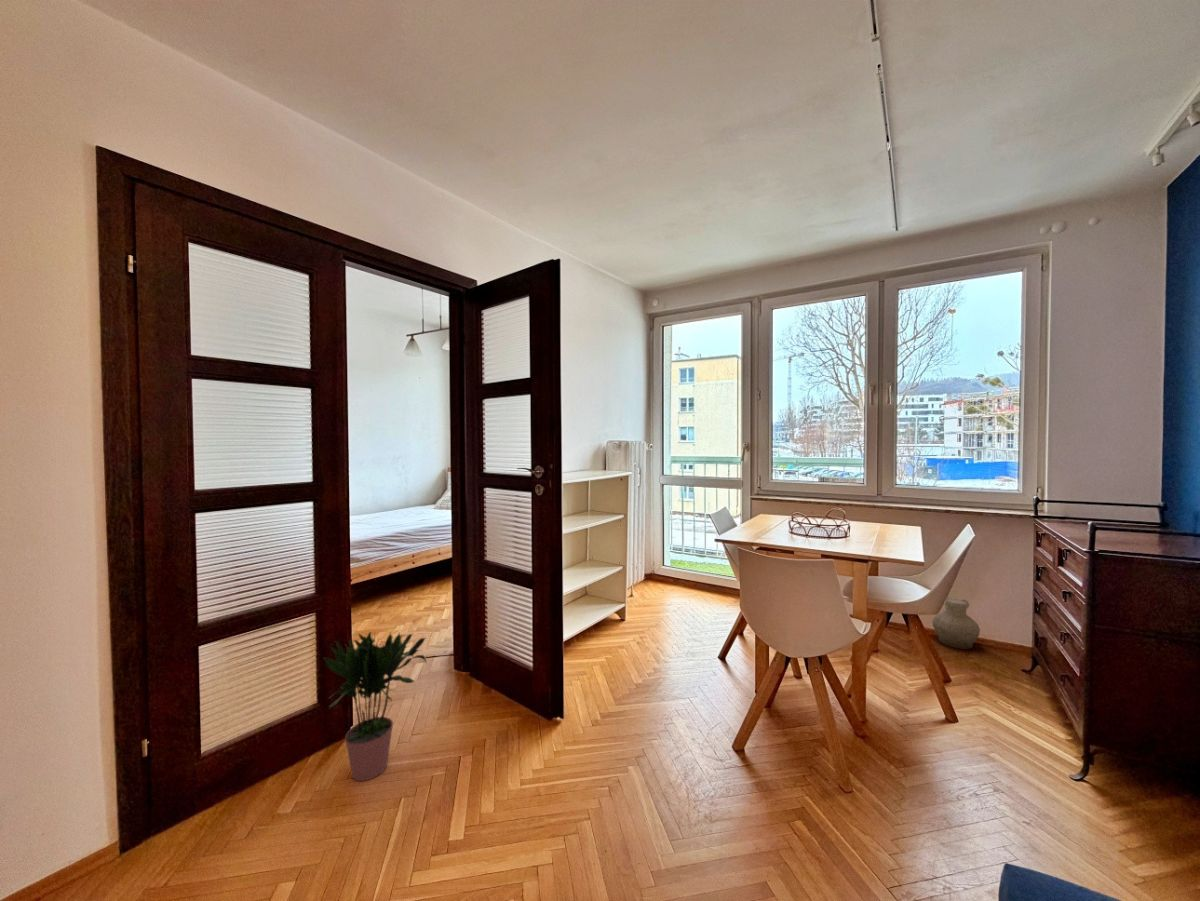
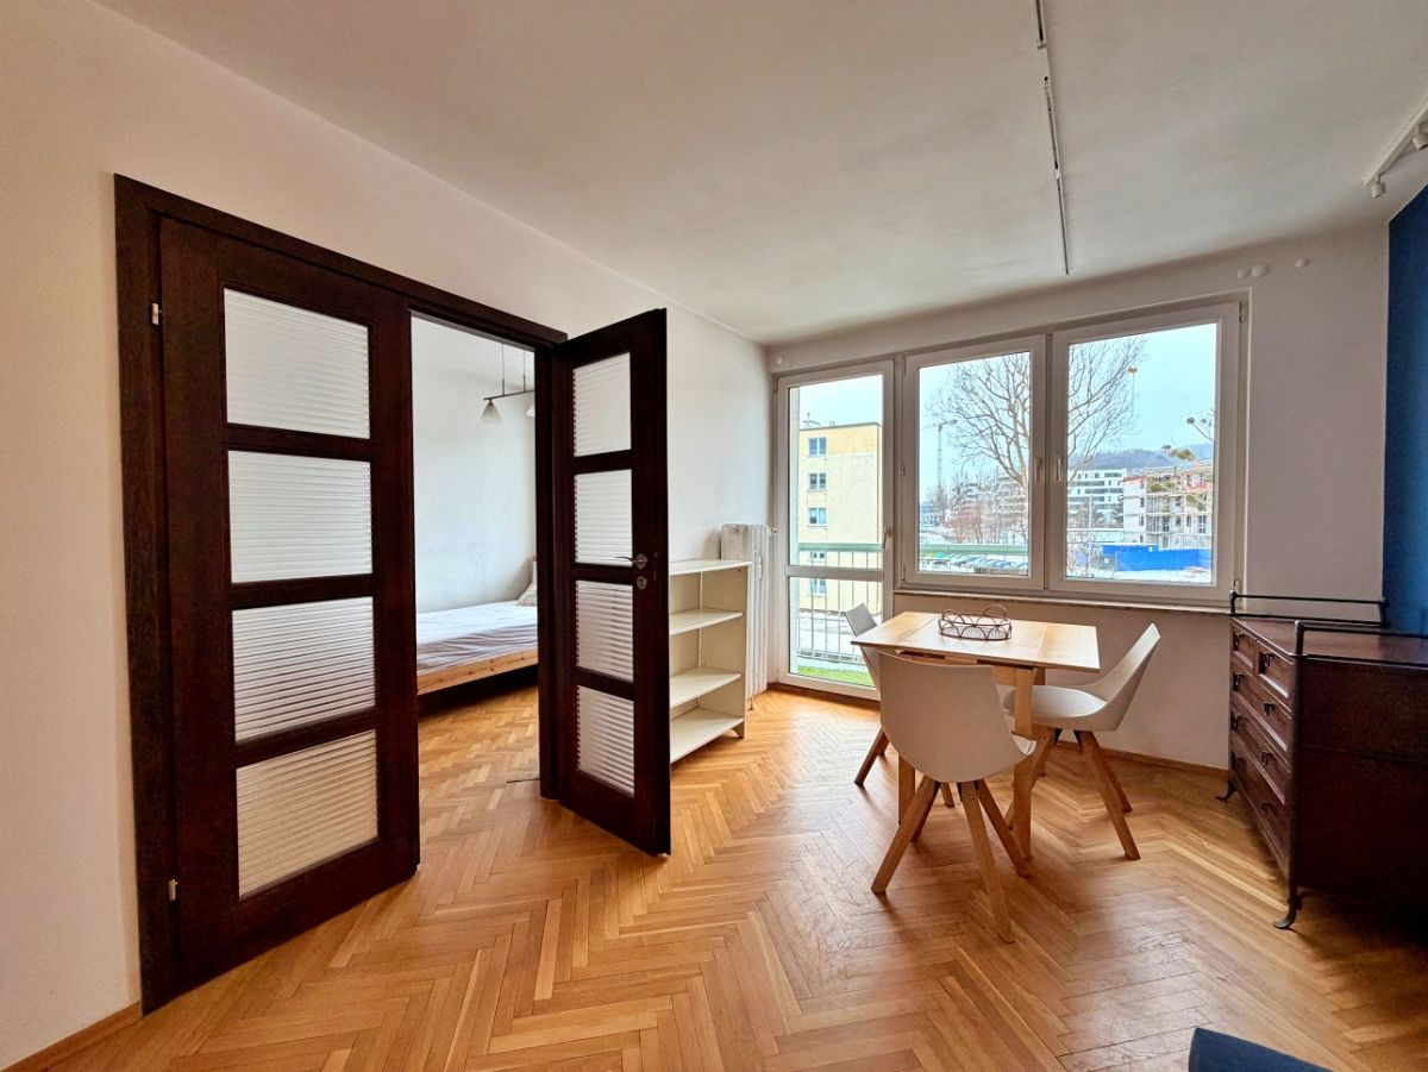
- vase (955, 621)
- potted plant (369, 694)
